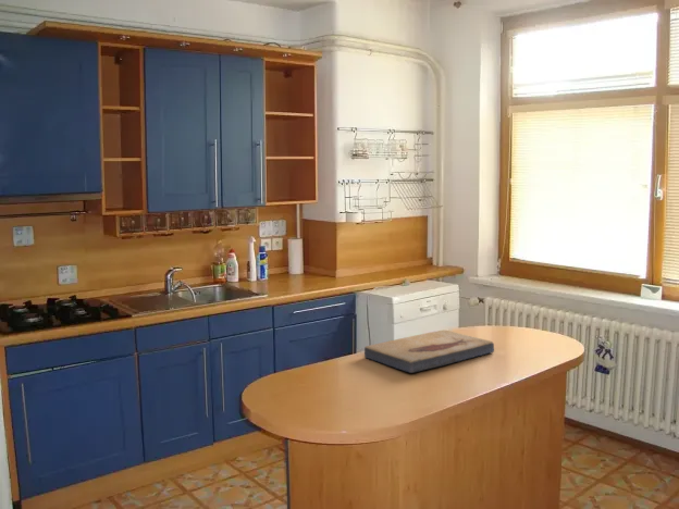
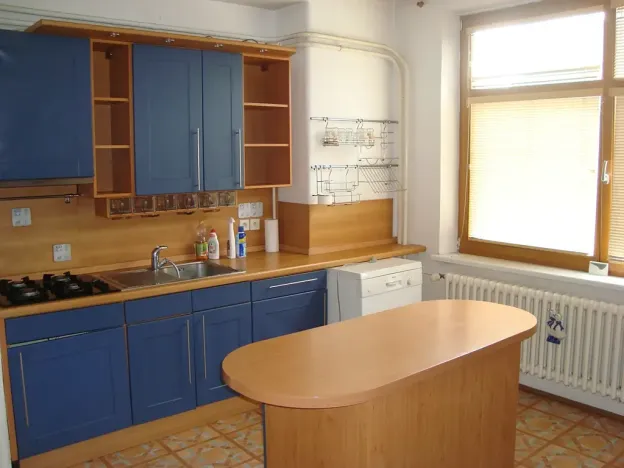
- fish fossil (429, 349)
